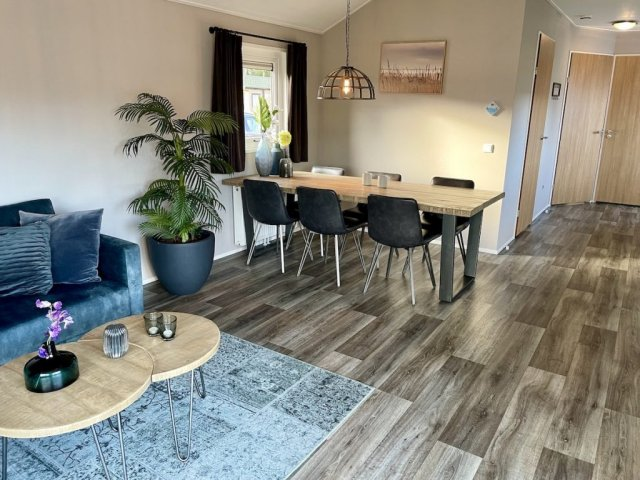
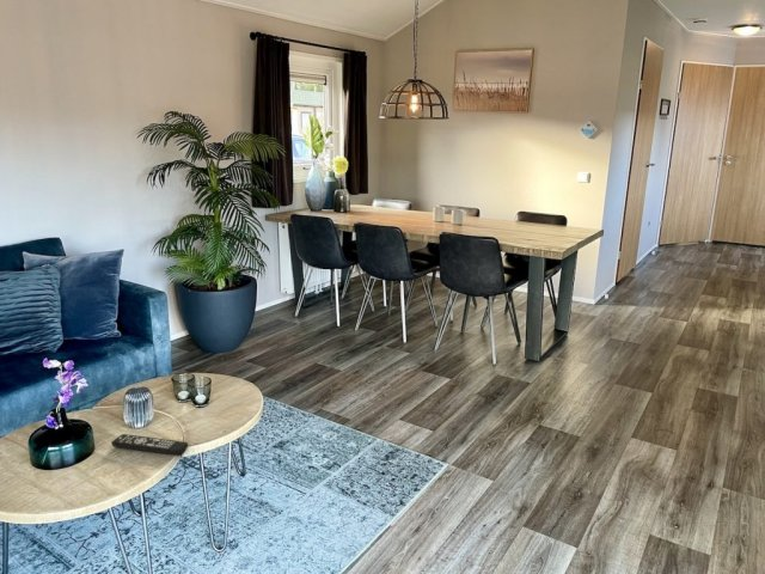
+ remote control (149, 445)
